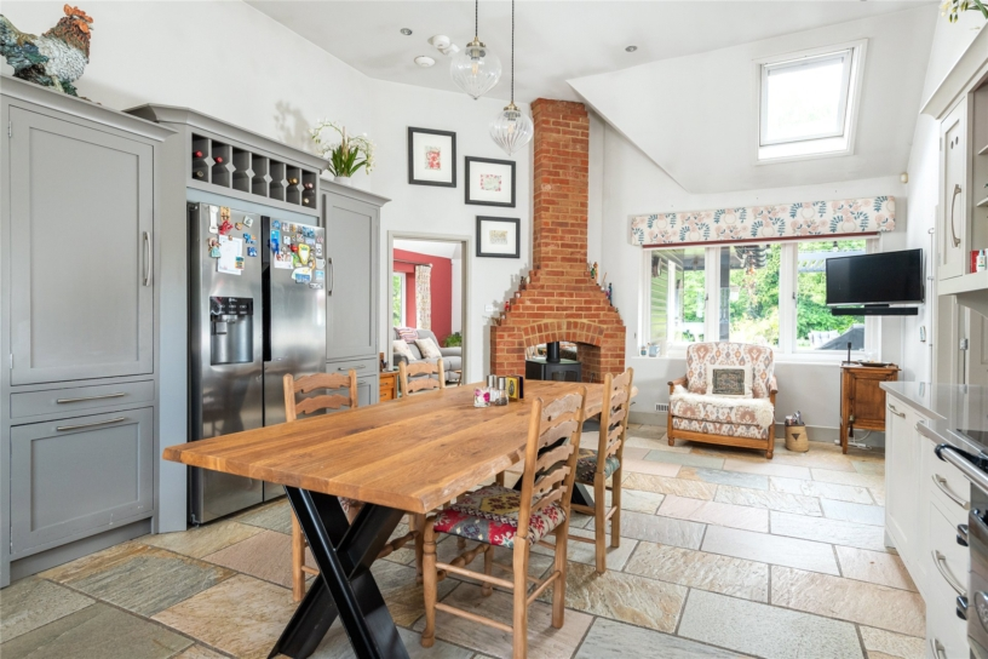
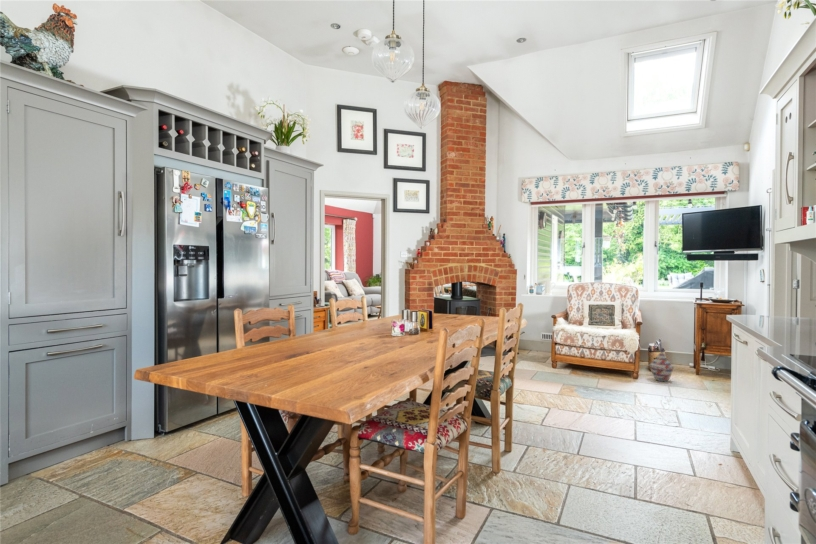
+ woven basket (661, 364)
